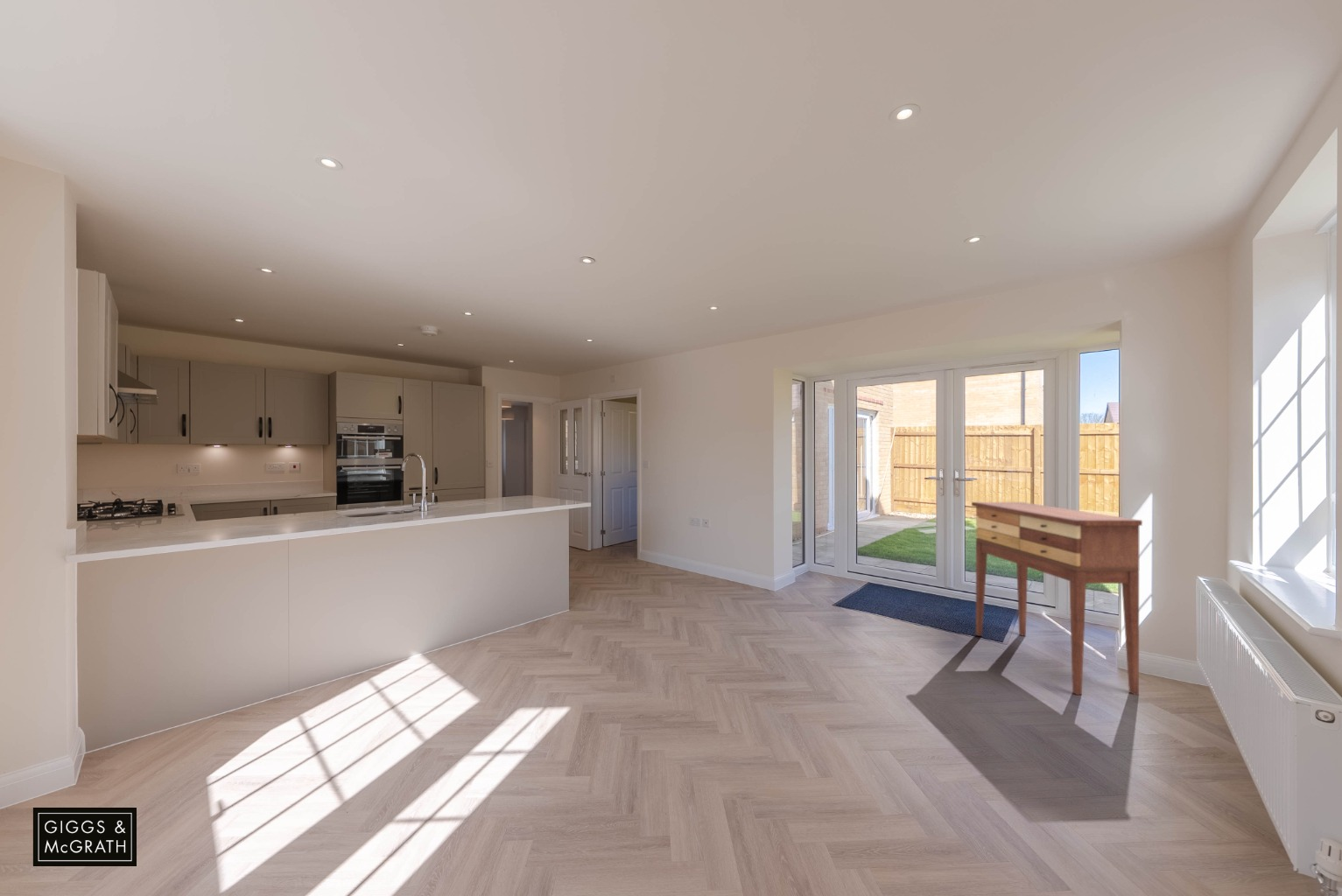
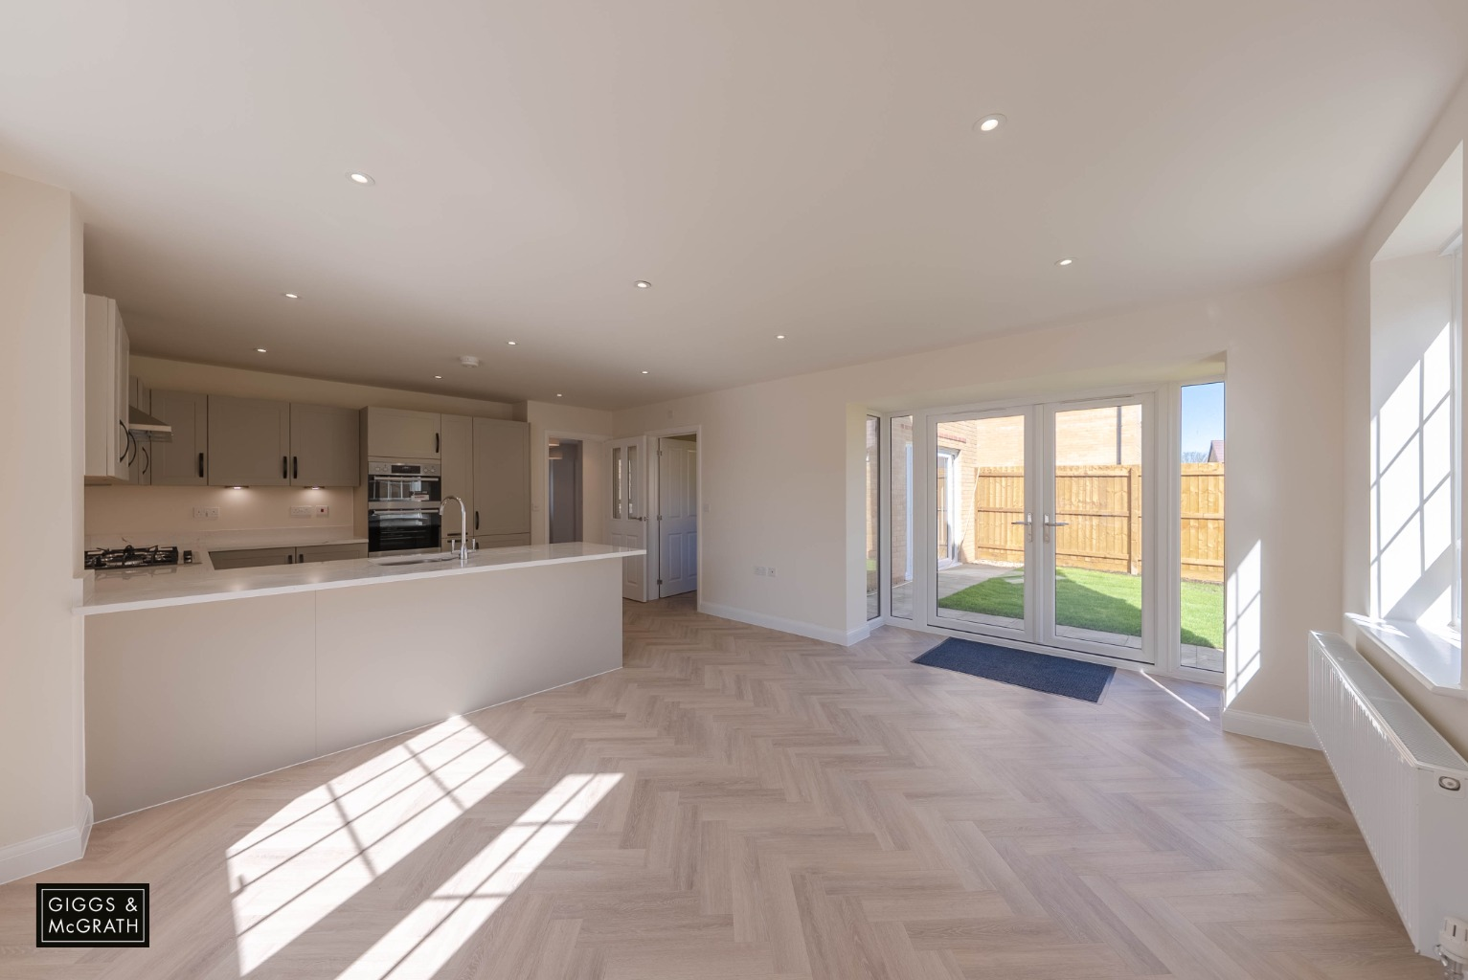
- console table (1047, 573)
